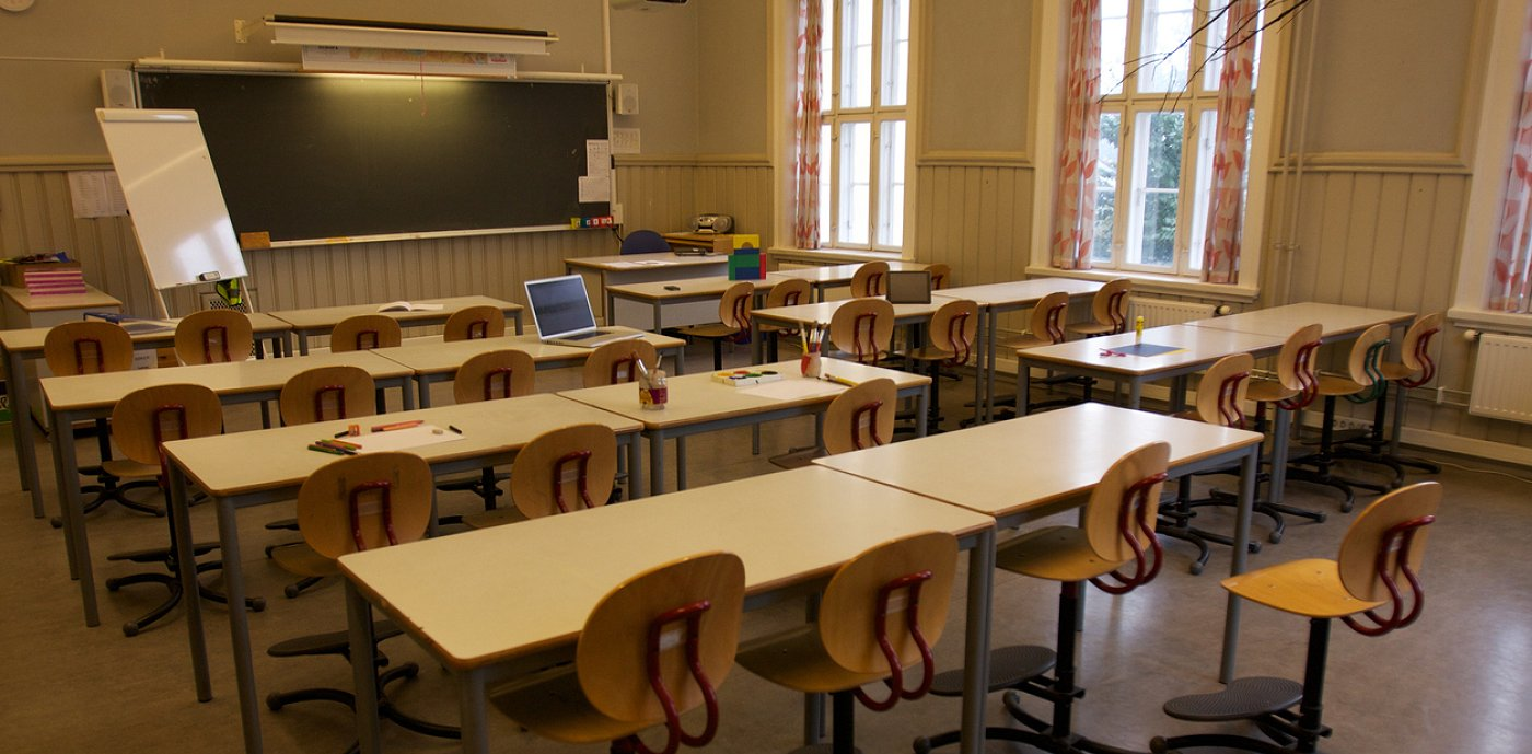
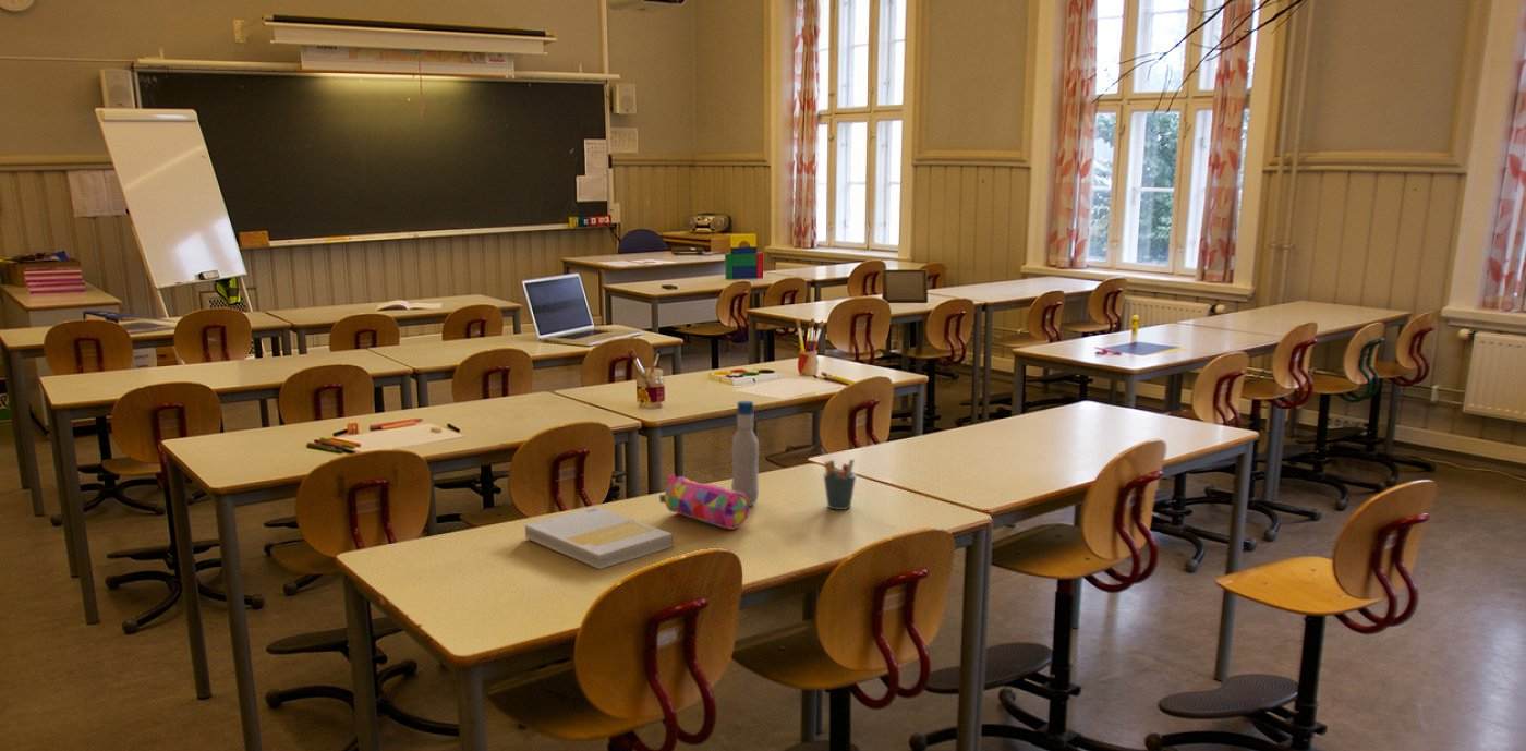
+ pen holder (838, 481)
+ bottle (744, 452)
+ book (597, 535)
+ pencil case (704, 500)
